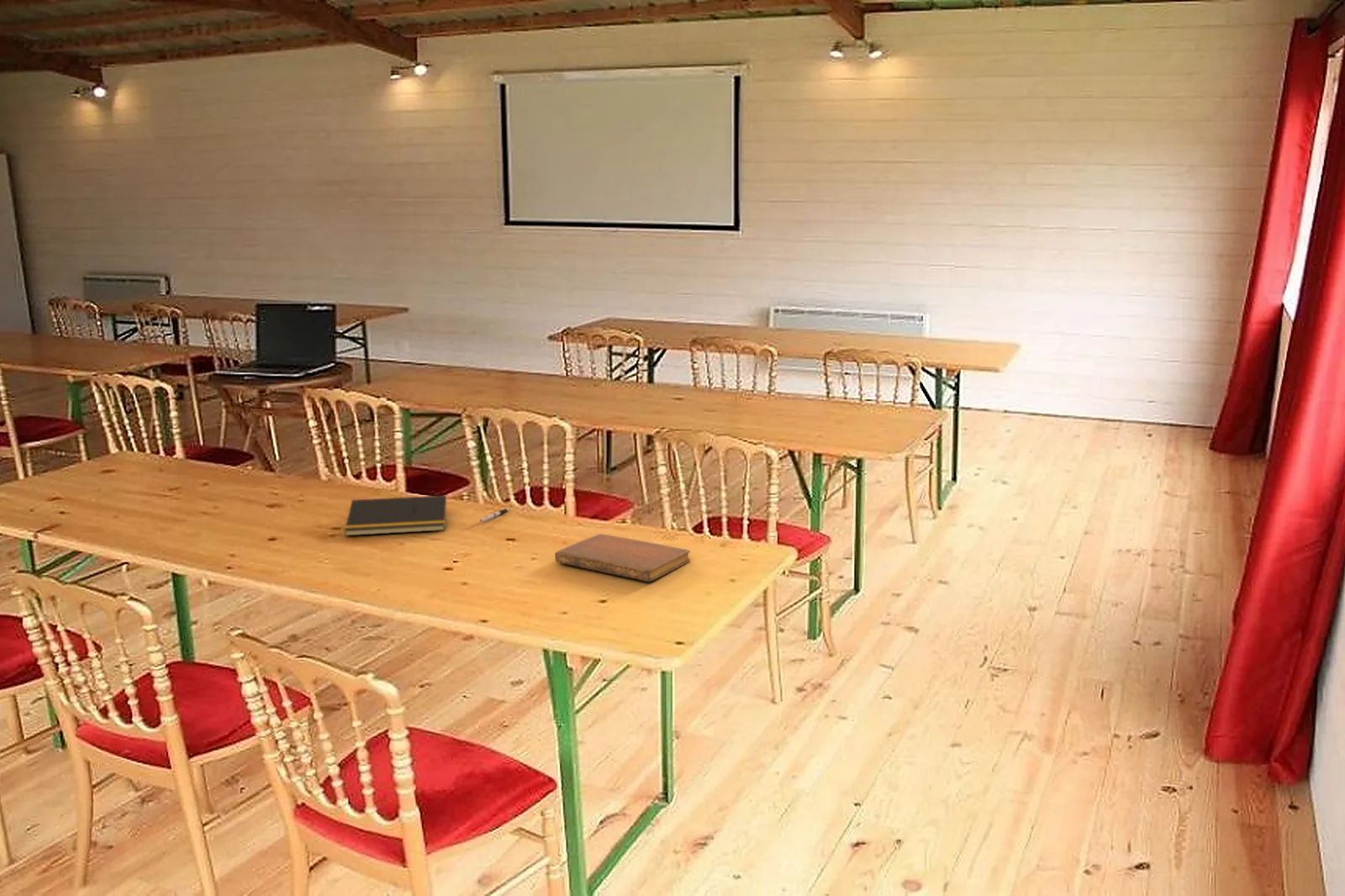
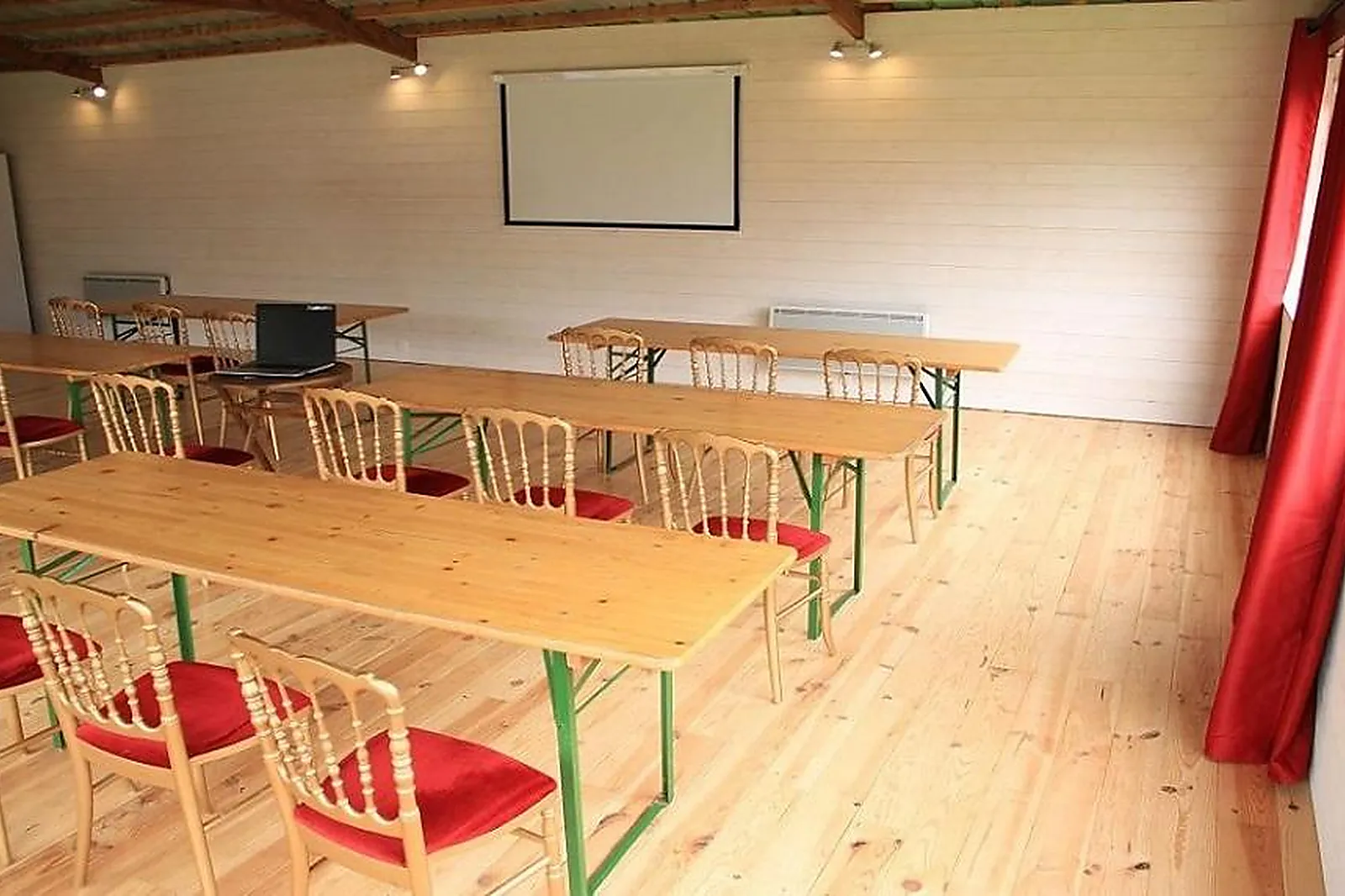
- notepad (397, 514)
- notebook (623, 556)
- pen (495, 514)
